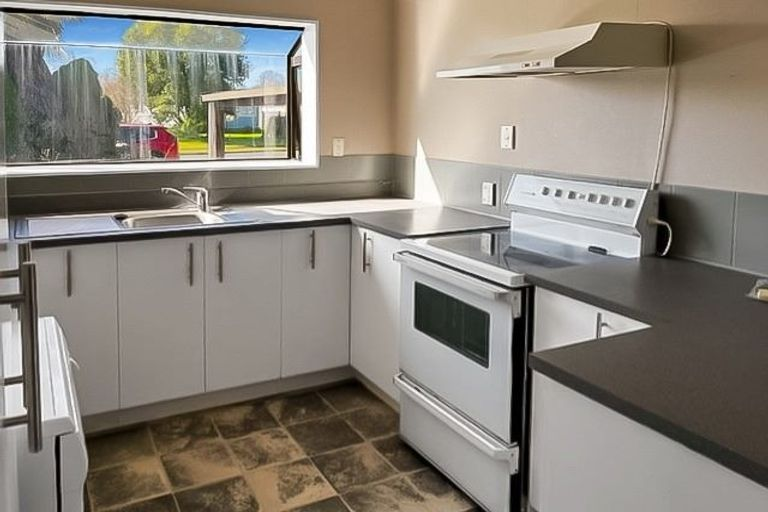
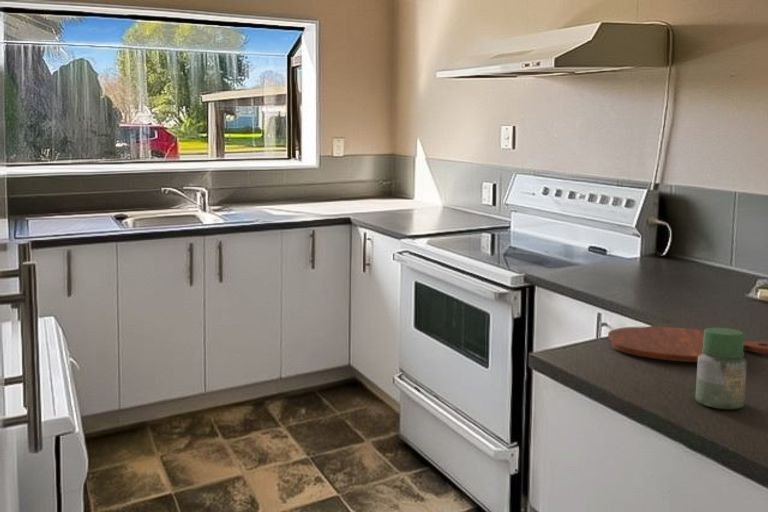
+ jar (721, 367)
+ cutting board (698, 344)
